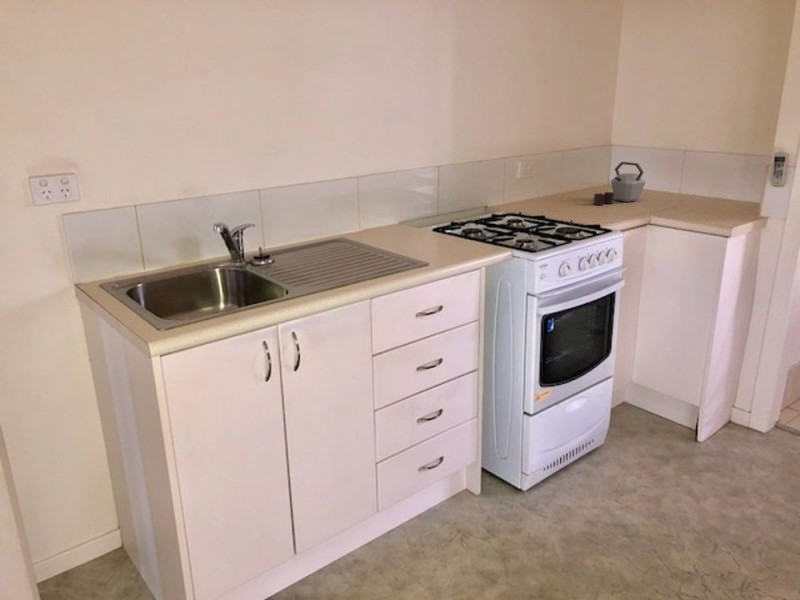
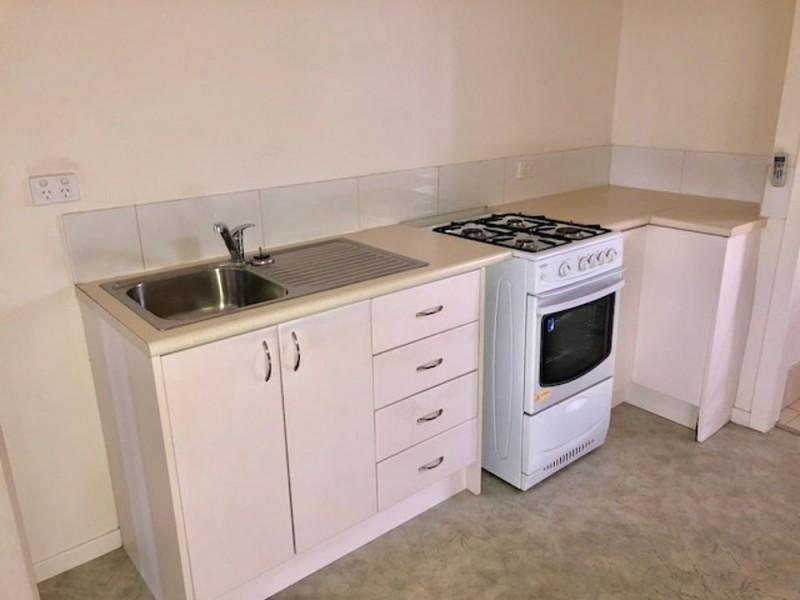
- kettle (617, 183)
